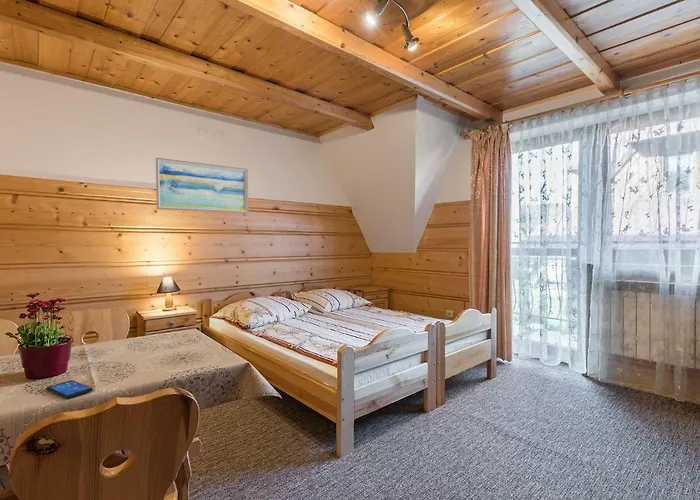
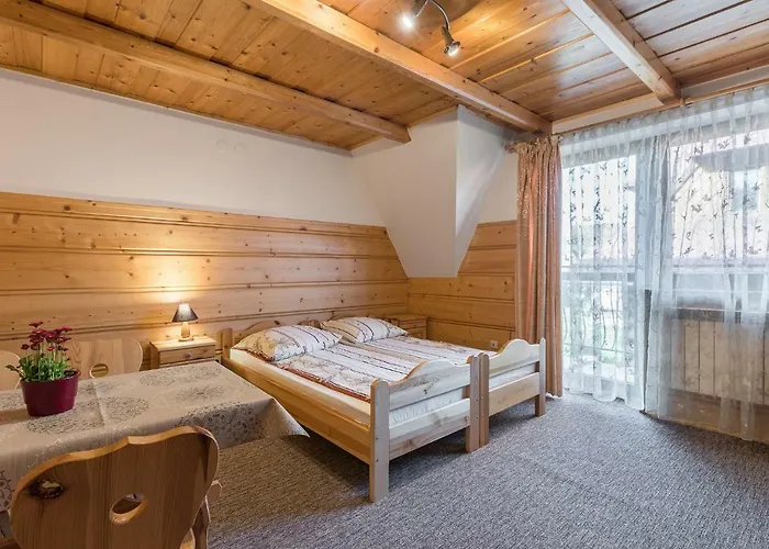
- smartphone (69, 388)
- wall art (205, 187)
